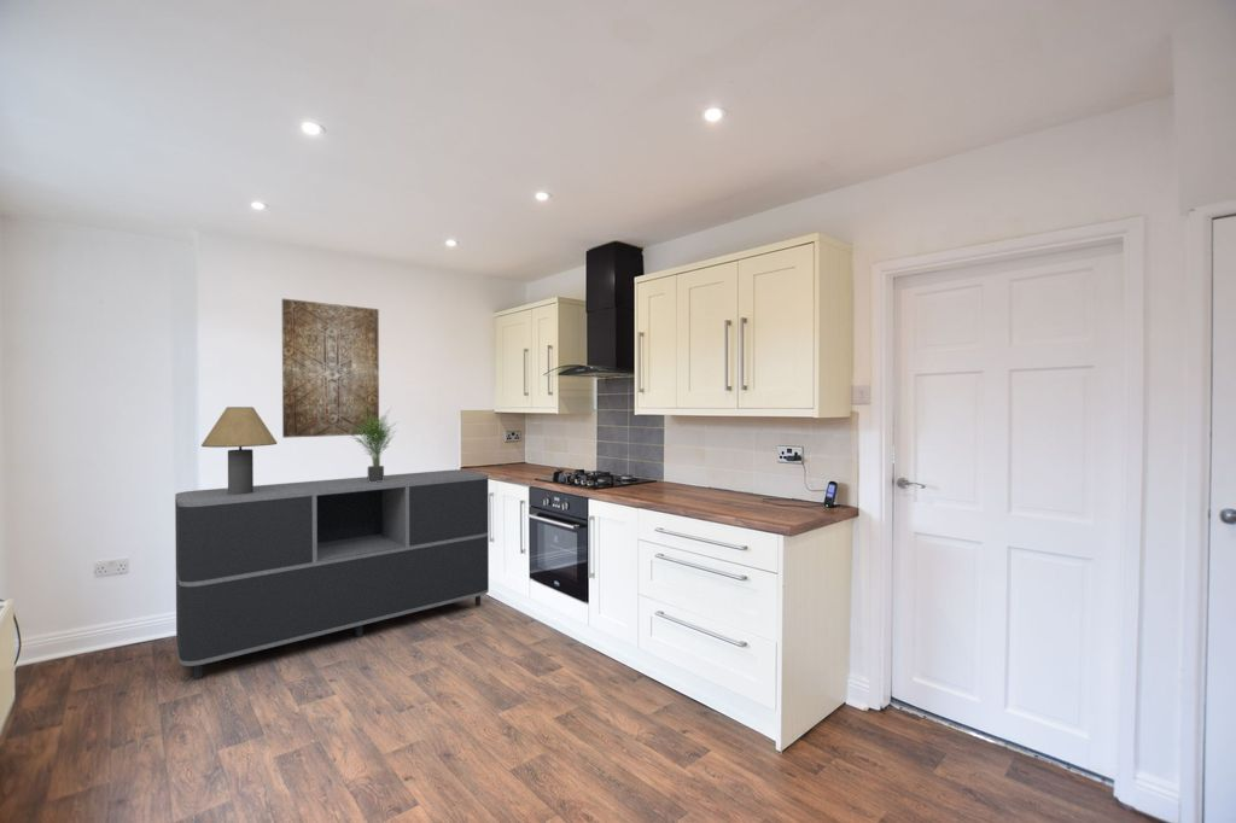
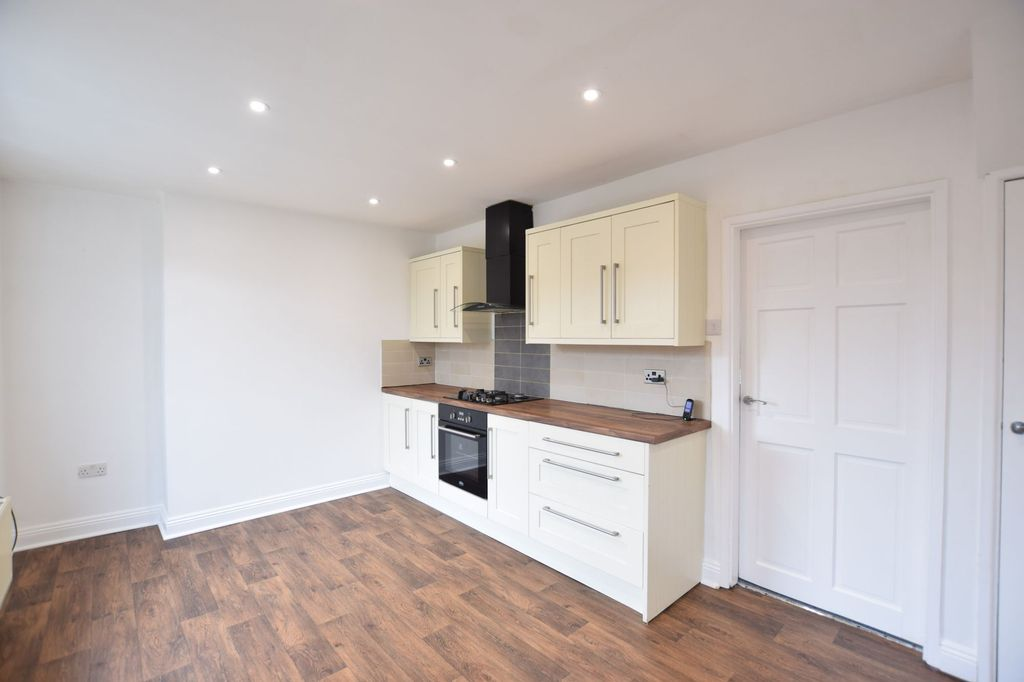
- potted plant (372, 443)
- wall art (332, 369)
- table lamp (240, 449)
- sideboard (351, 555)
